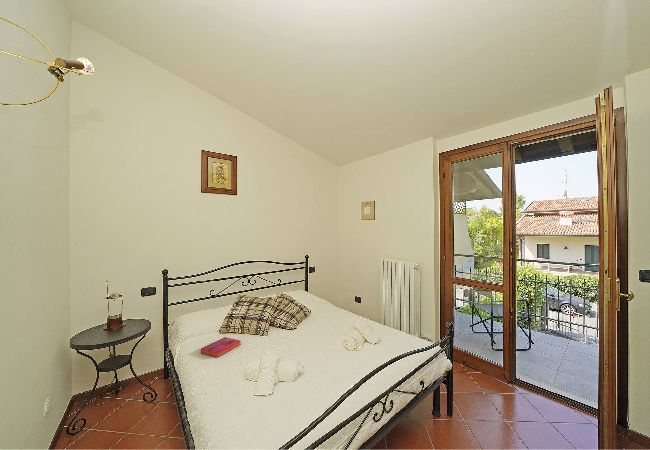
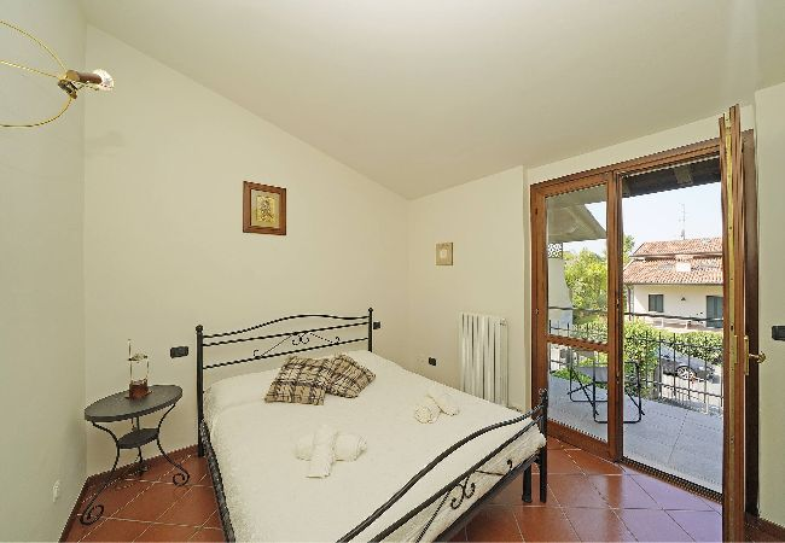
- hardback book (221, 346)
